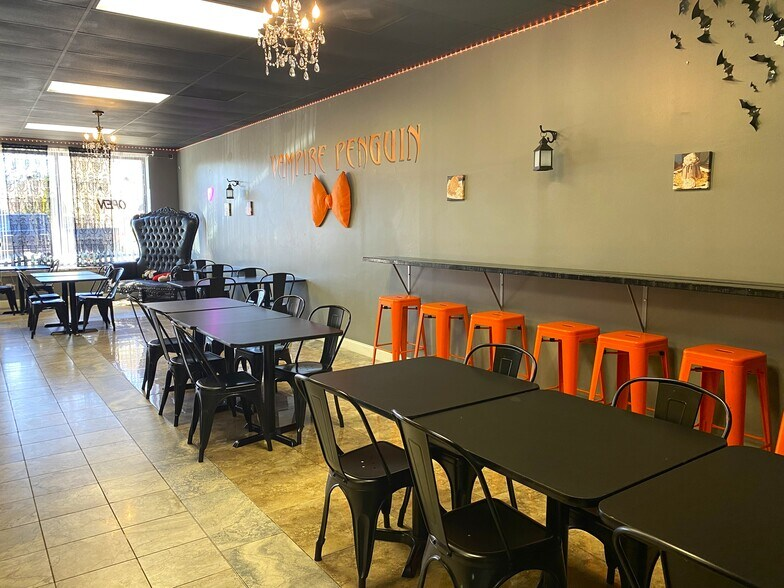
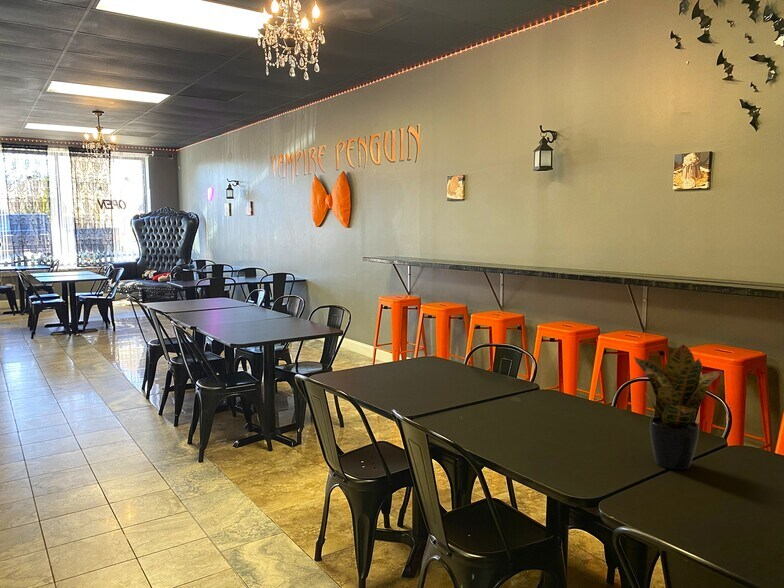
+ potted plant (672, 403)
